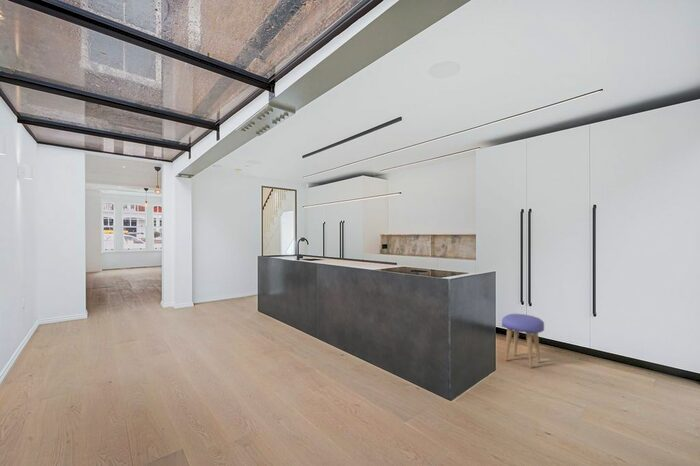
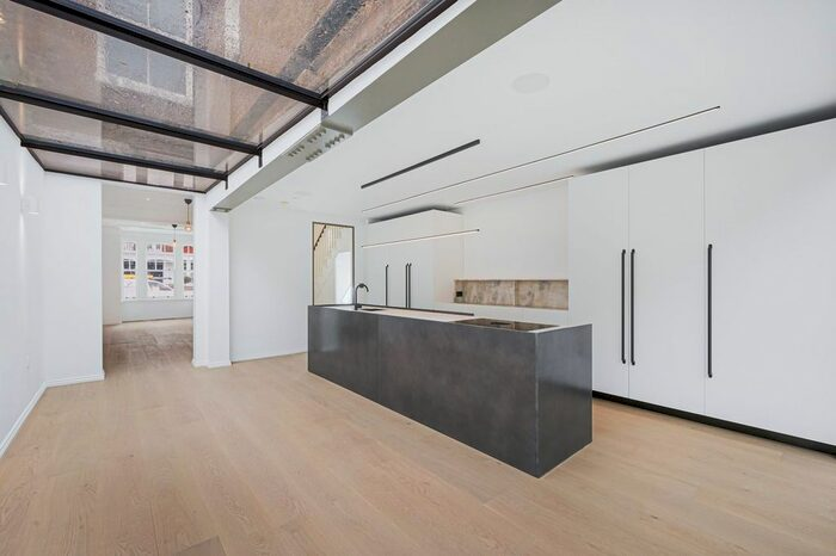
- stool (527, 339)
